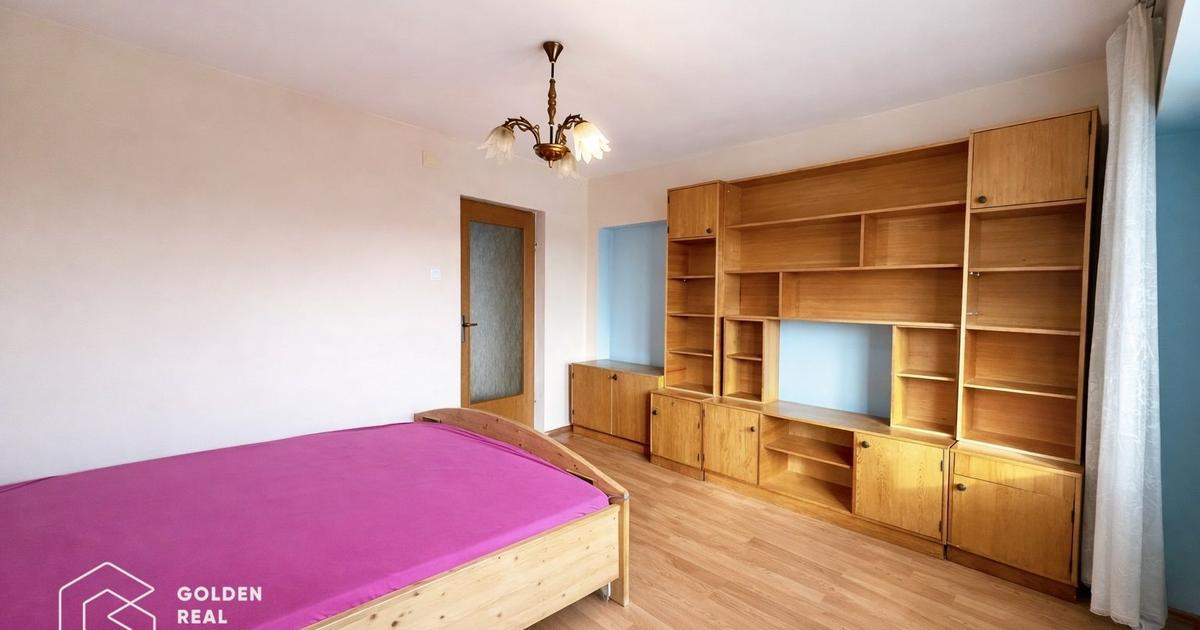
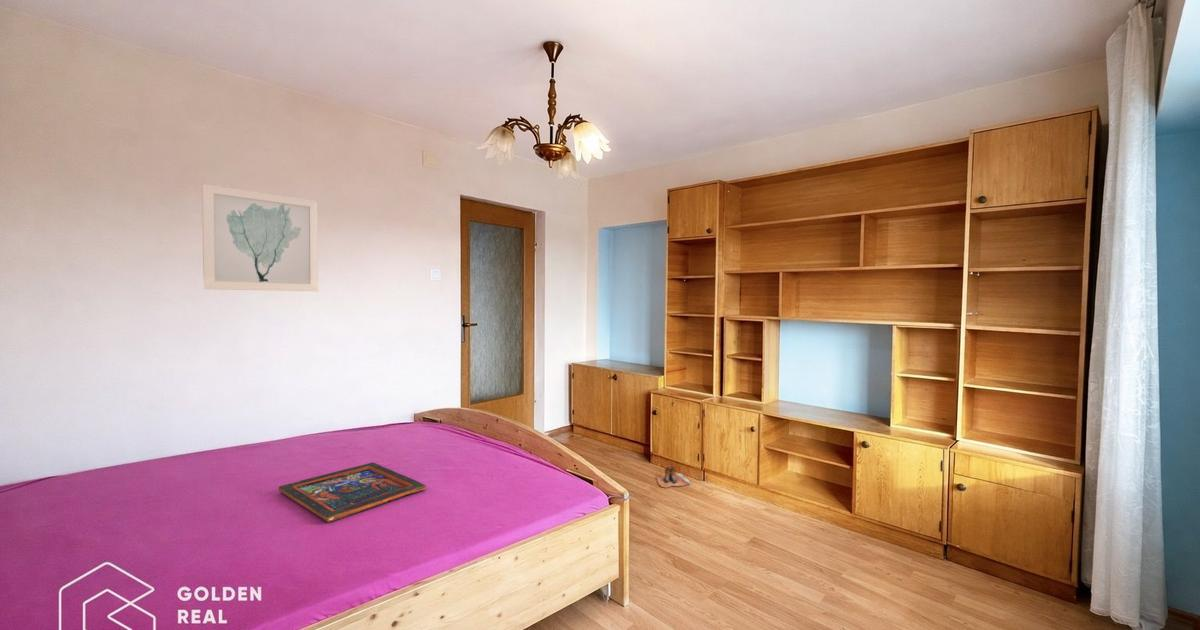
+ wall art (264, 241)
+ boots (671, 474)
+ religious icon (353, 488)
